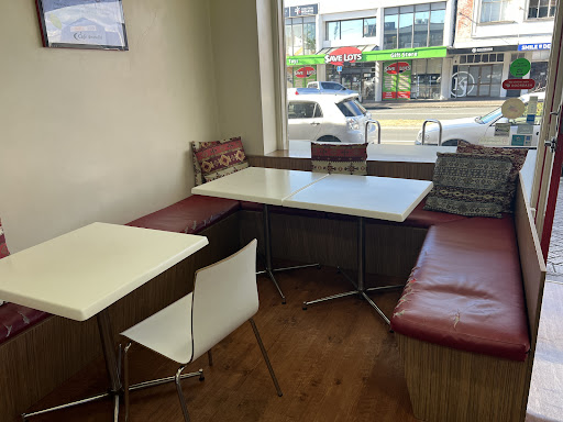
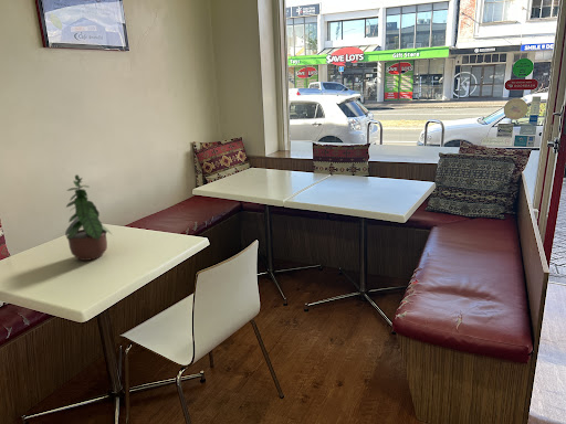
+ potted plant (85, 215)
